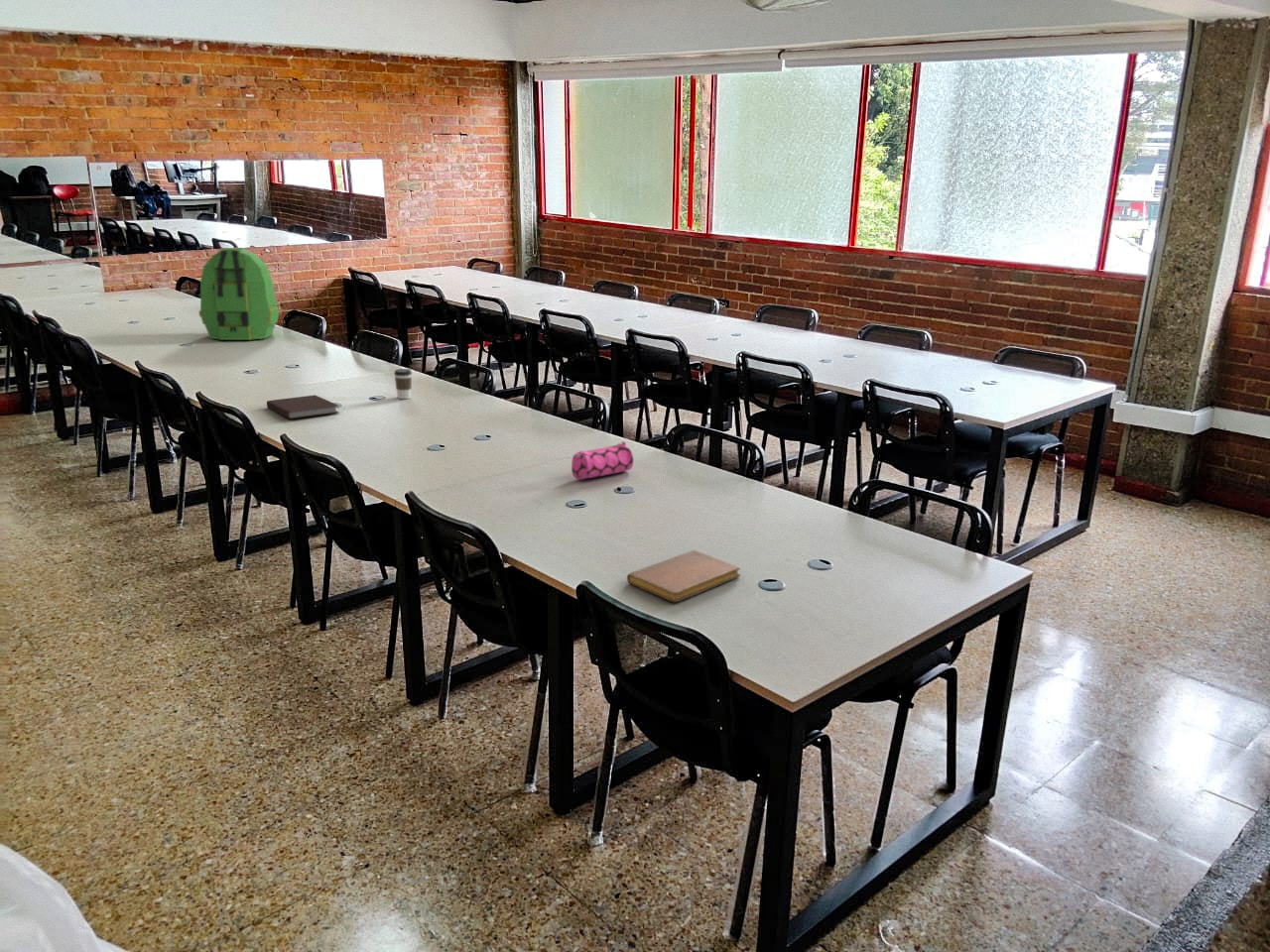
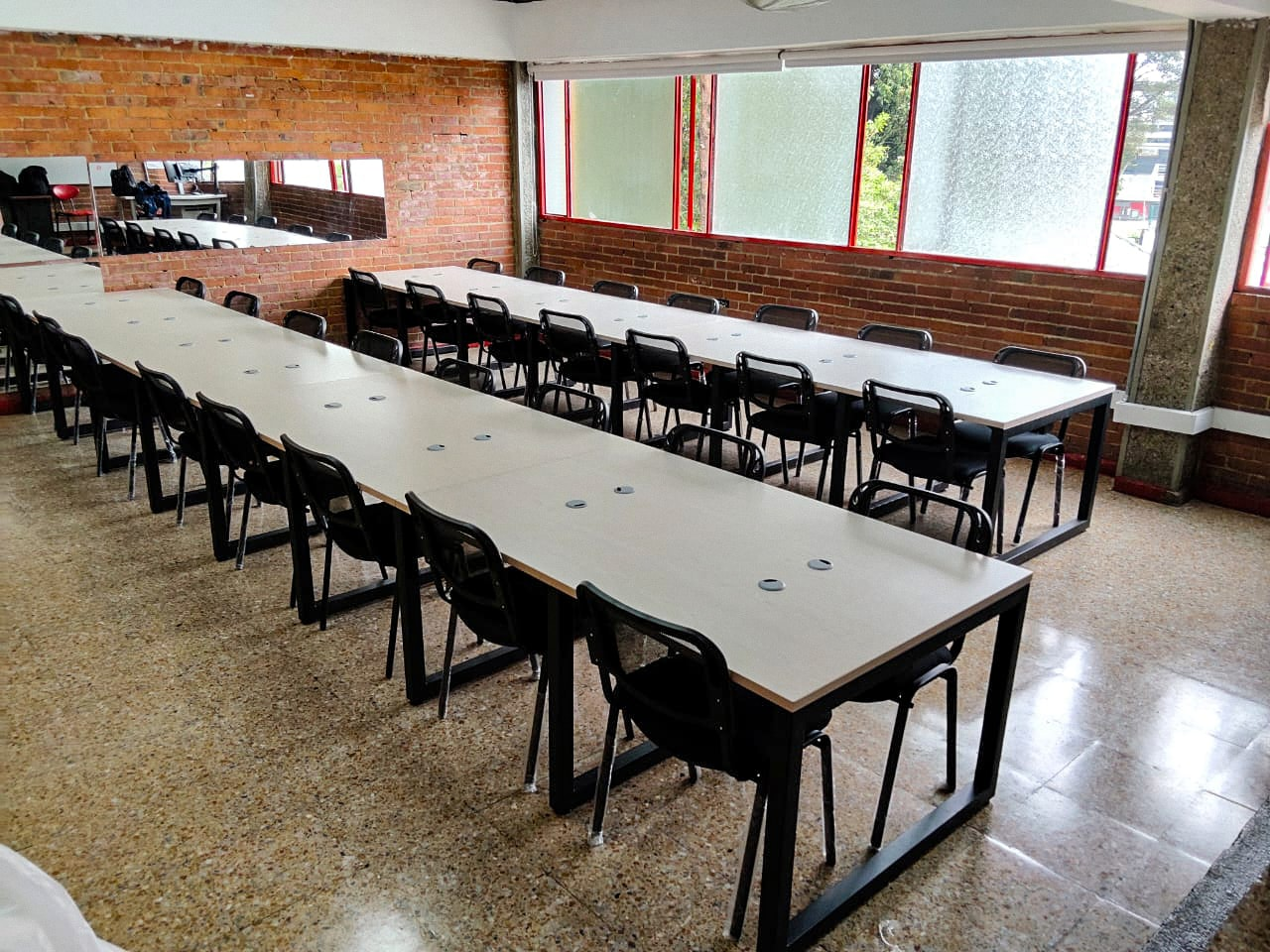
- backpack (239, 292)
- notebook (684, 574)
- coffee cup (403, 384)
- notebook (303, 407)
- pencil case (601, 460)
